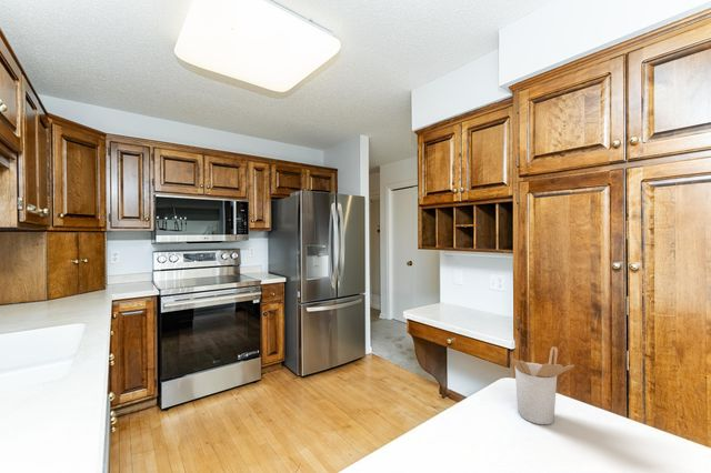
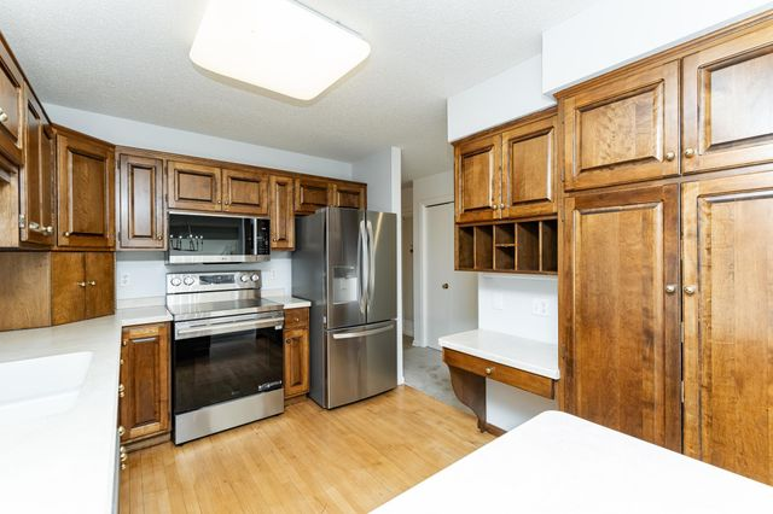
- utensil holder (542, 385)
